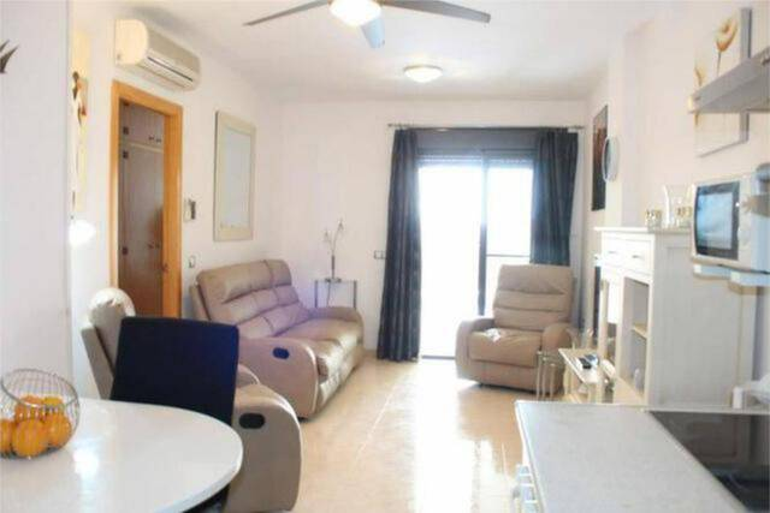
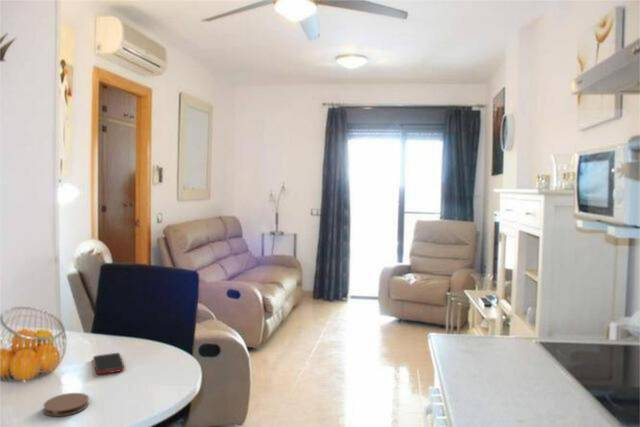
+ cell phone (108, 363)
+ coaster (66, 404)
